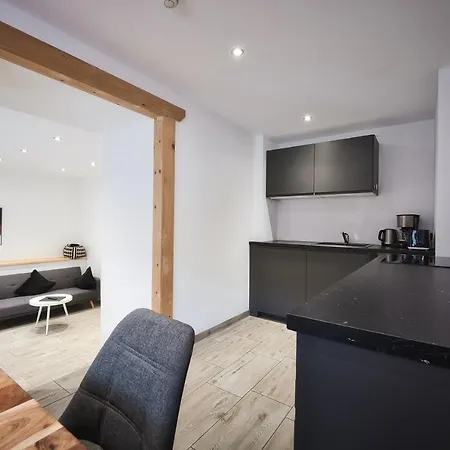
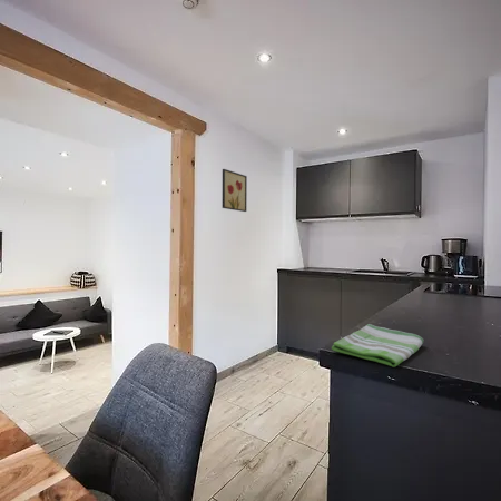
+ wall art (234, 190)
+ dish towel (379, 342)
